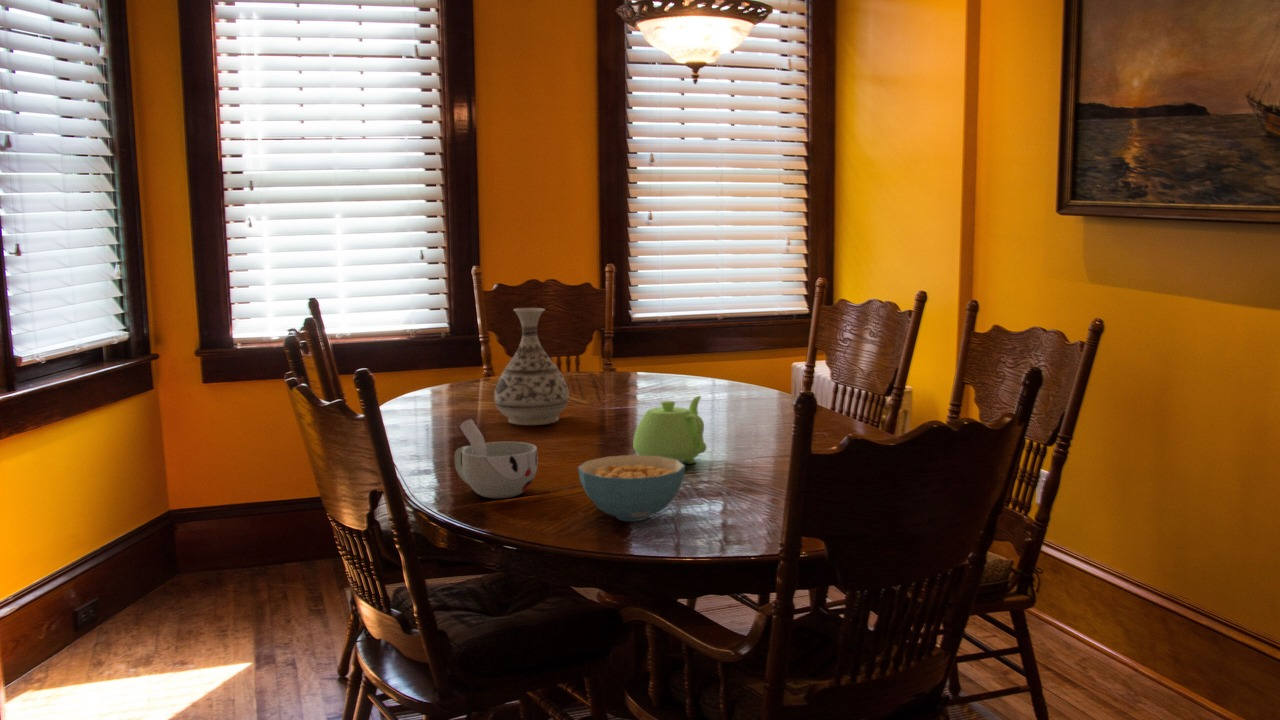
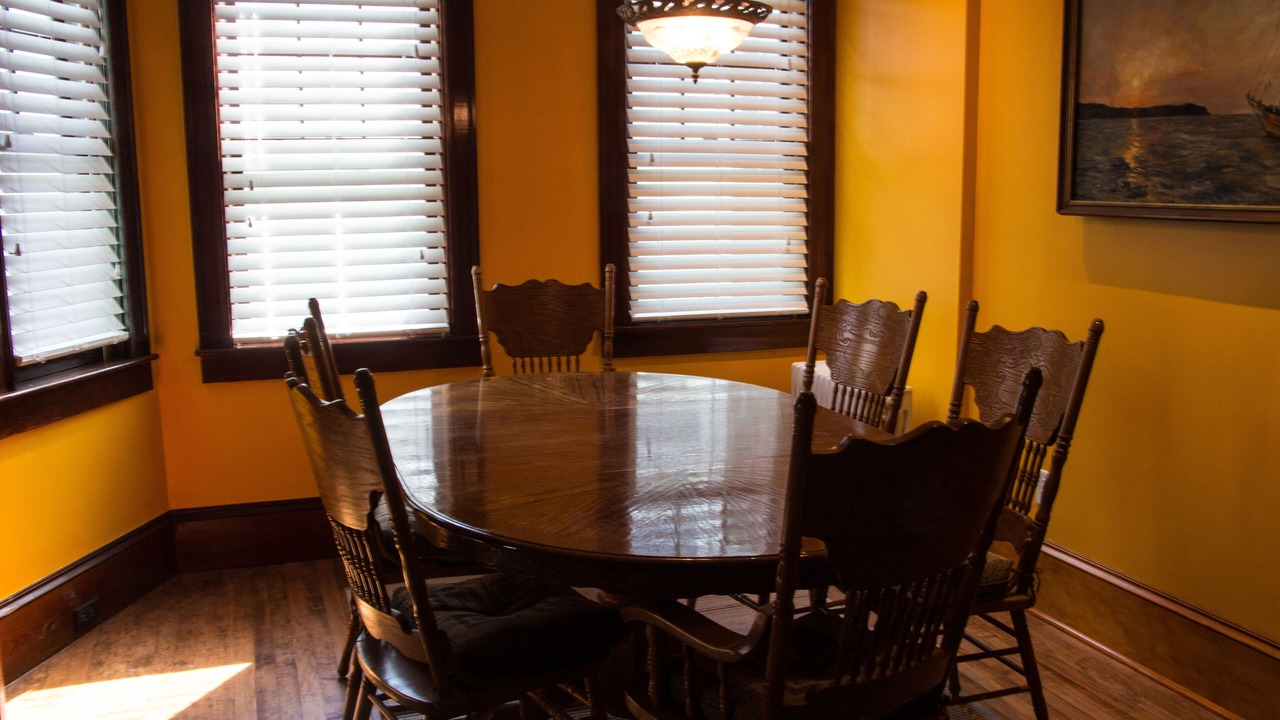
- teapot (678, 431)
- cup (492, 456)
- vase (530, 365)
- cereal bowl (632, 491)
